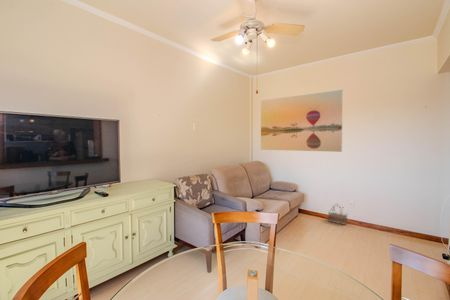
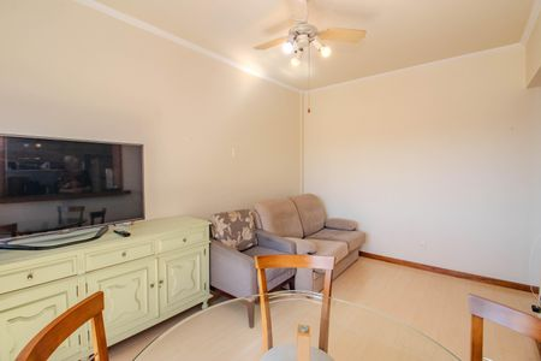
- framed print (297, 123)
- basket (337, 214)
